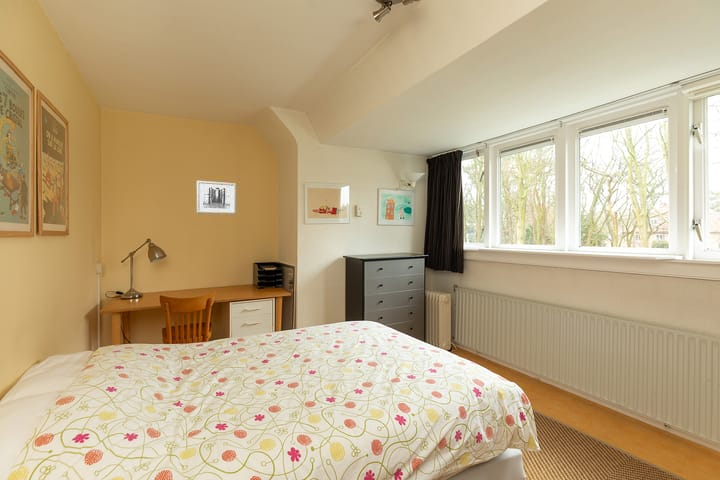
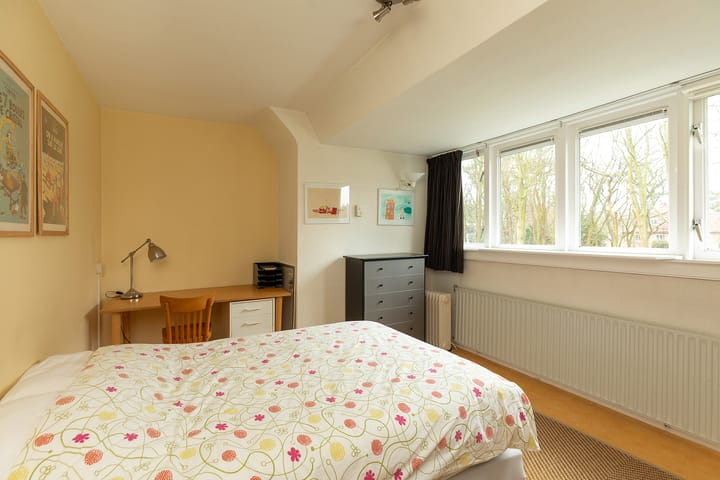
- wall art (216, 197)
